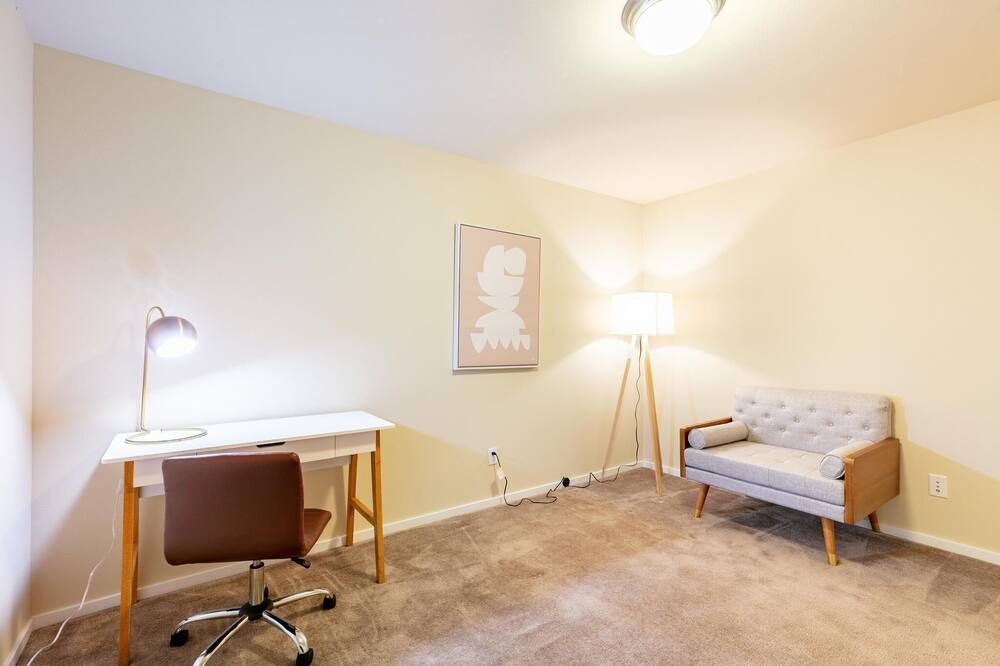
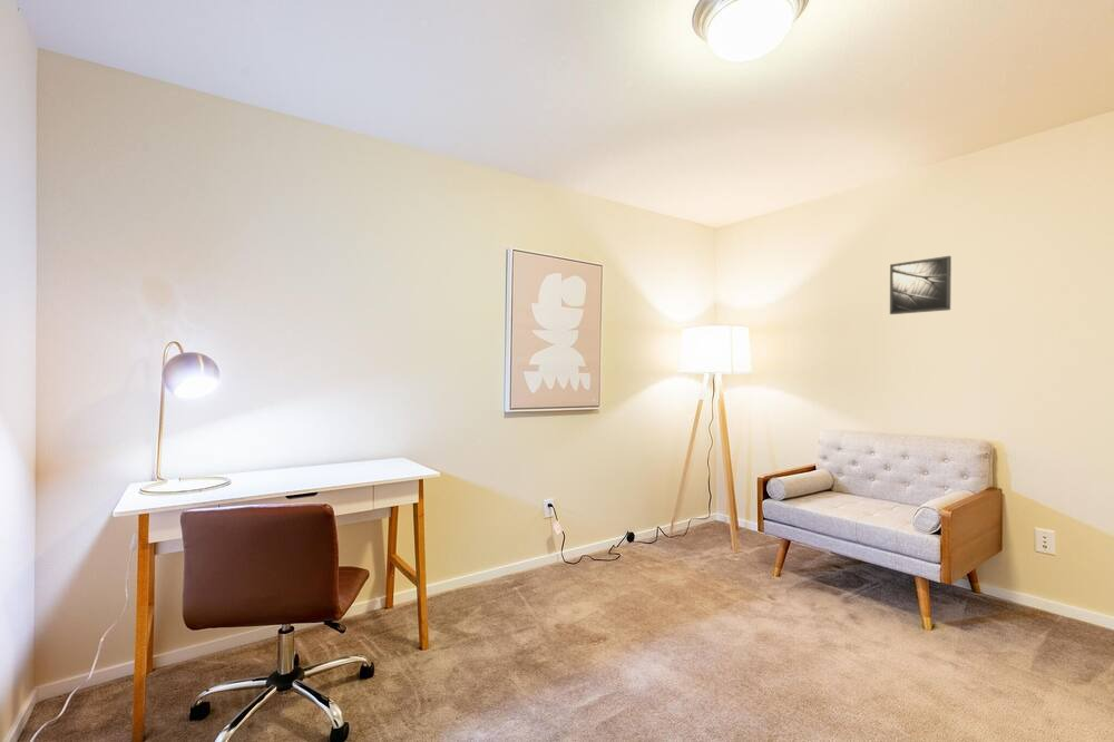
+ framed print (919, 286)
